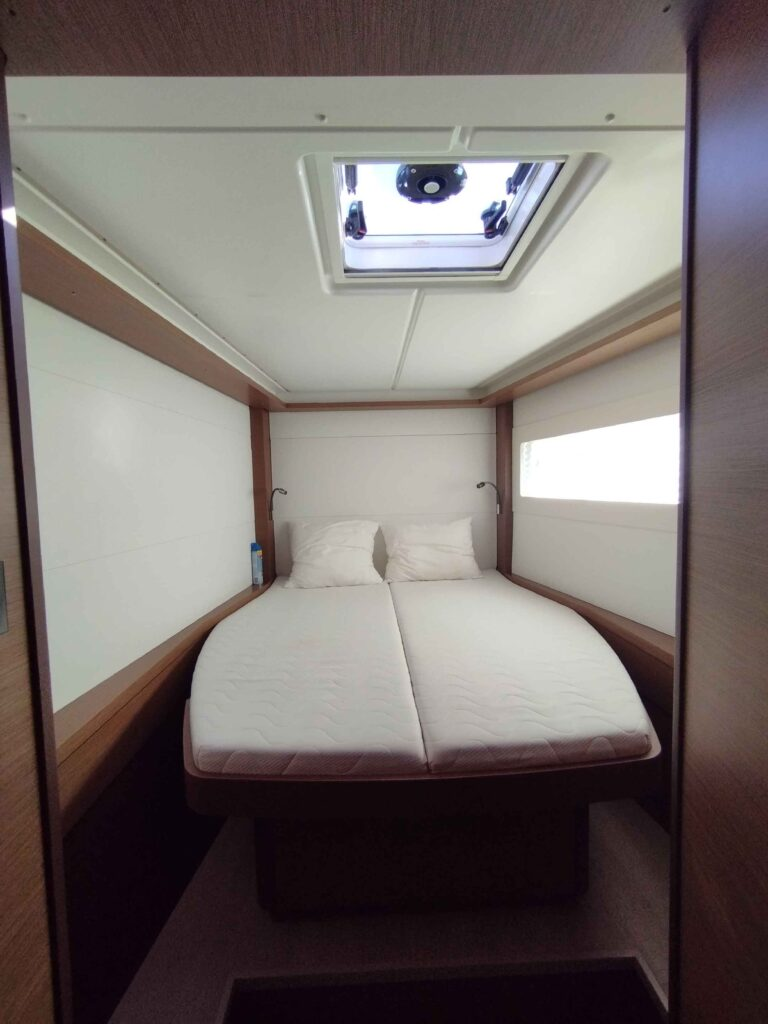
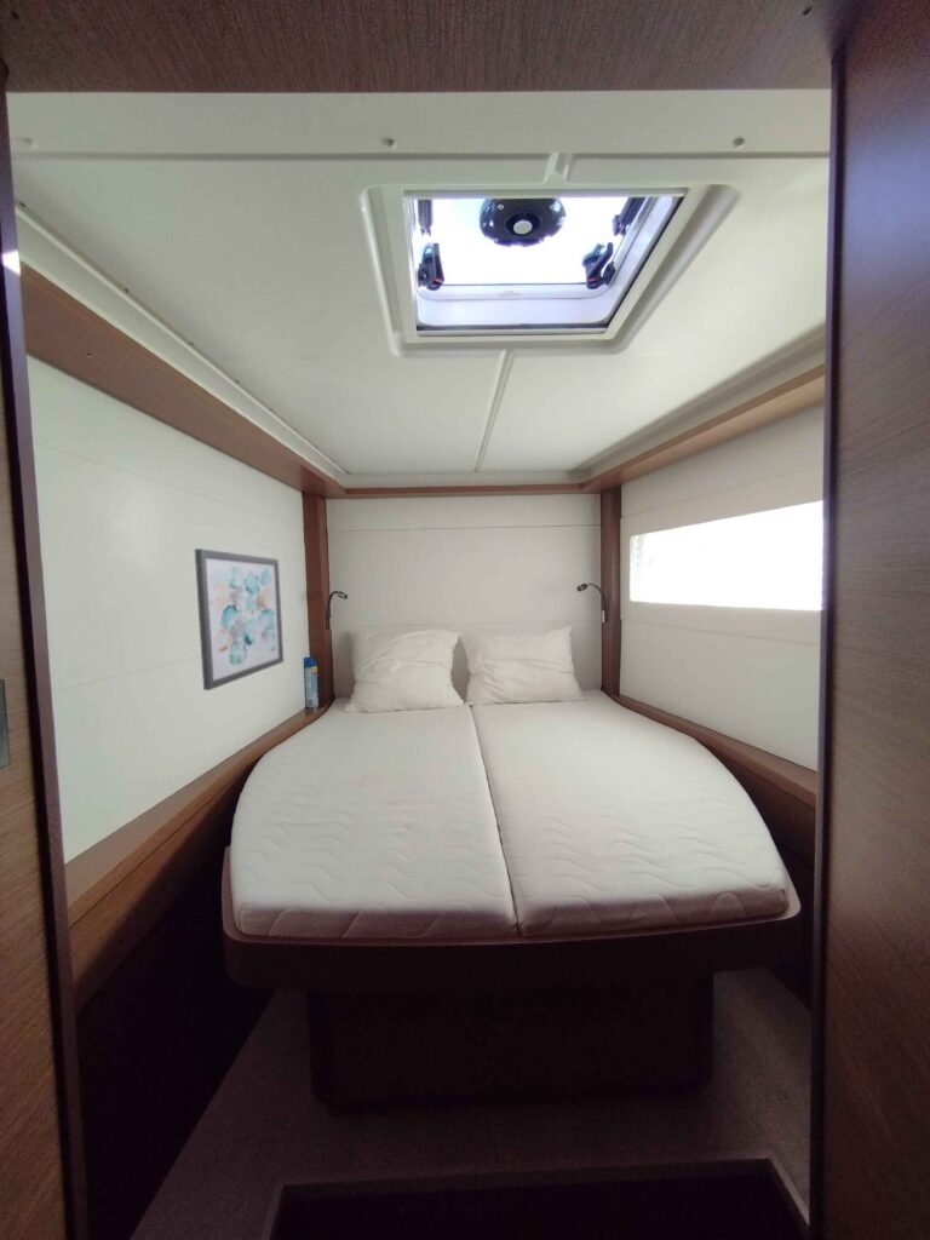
+ wall art (246, 615)
